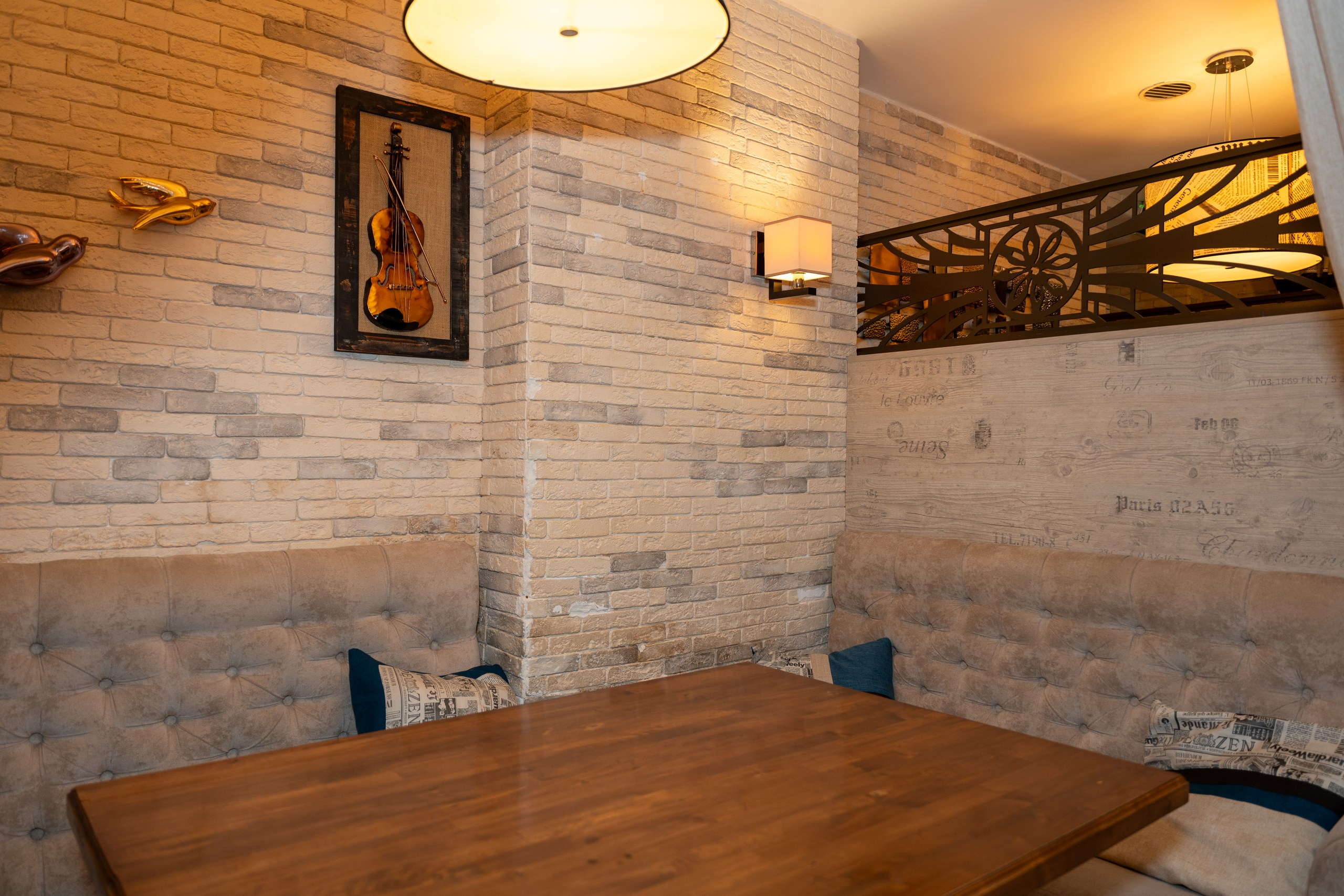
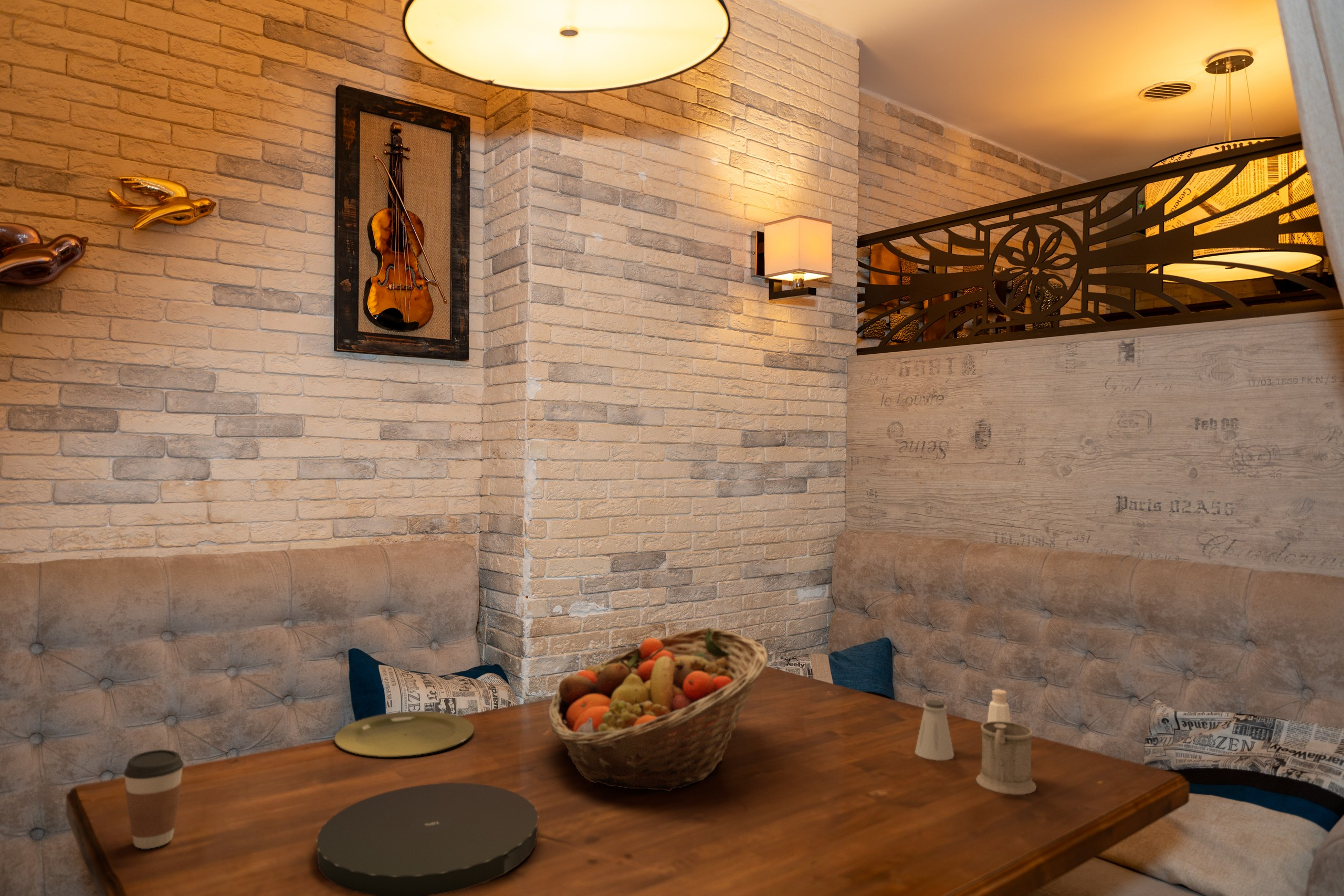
+ saltshaker (934, 728)
+ pepper shaker (999, 718)
+ coffee cup (154, 799)
+ fruit basket (656, 700)
+ mug (1004, 753)
+ plate (405, 733)
+ plate (430, 834)
